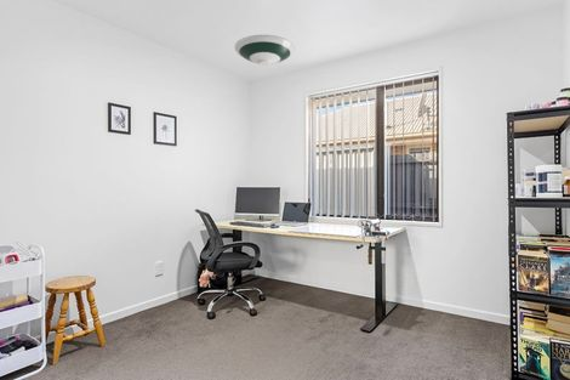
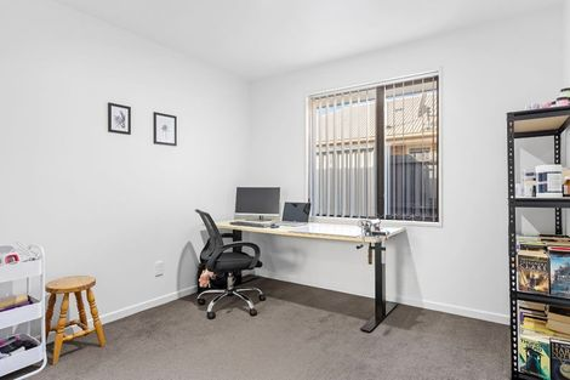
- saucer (264, 56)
